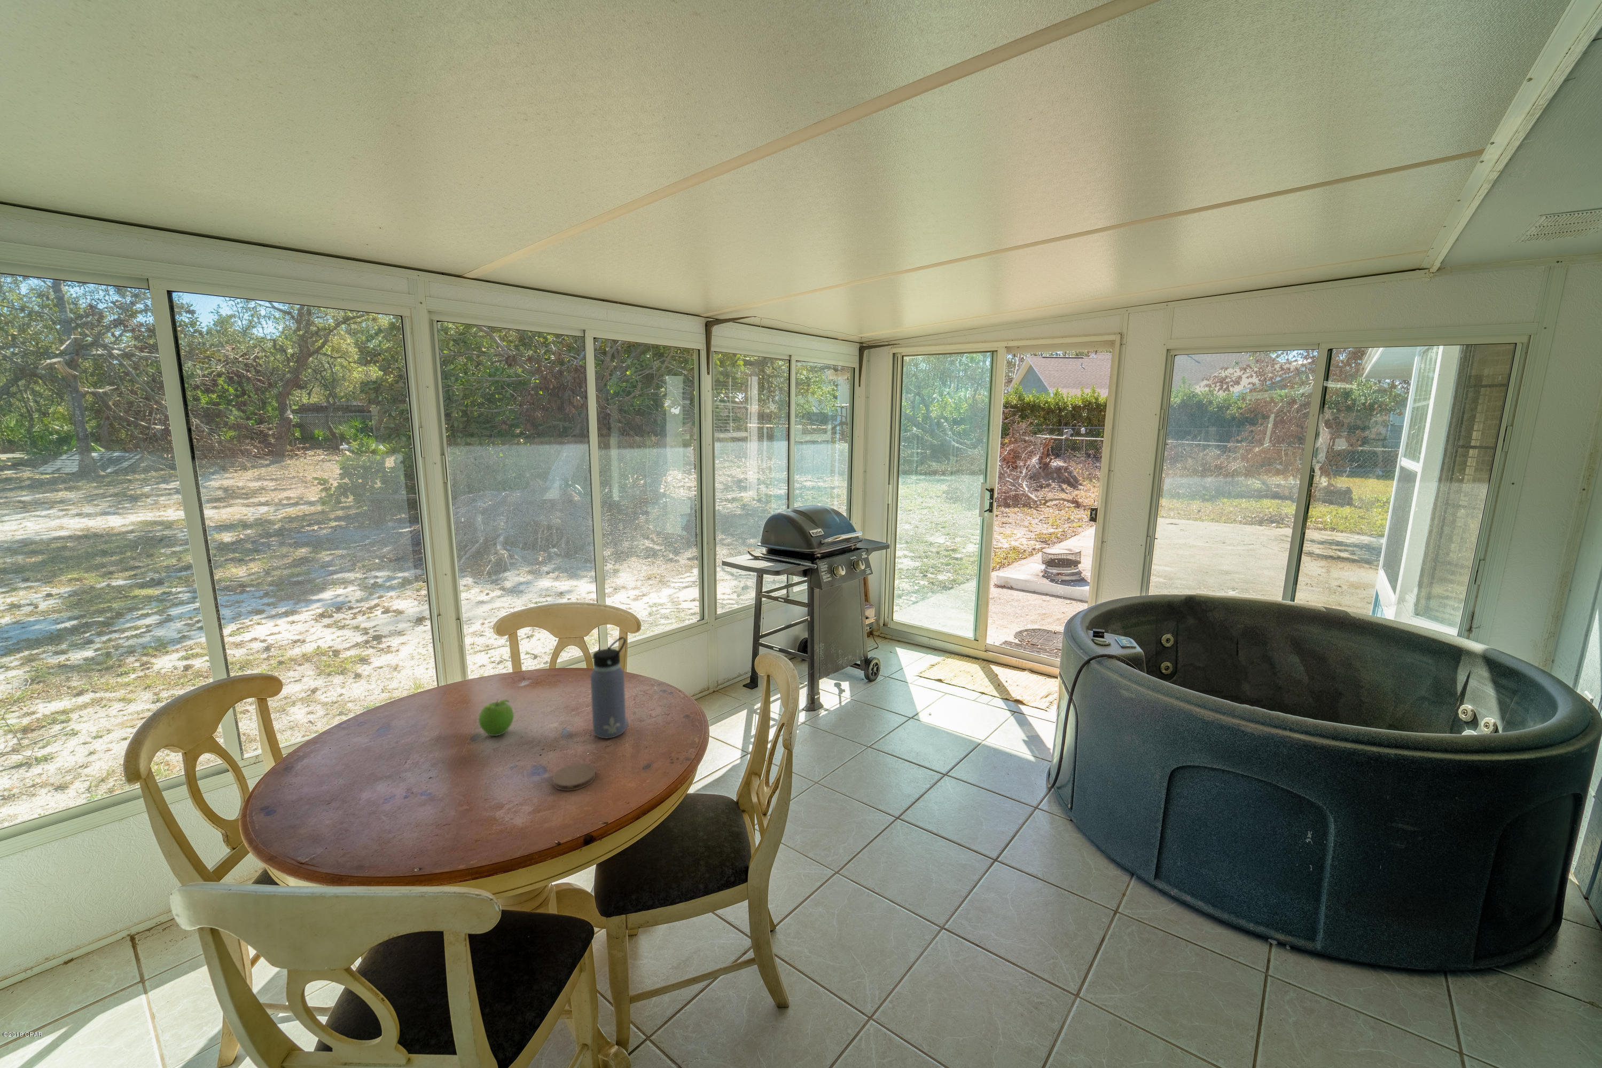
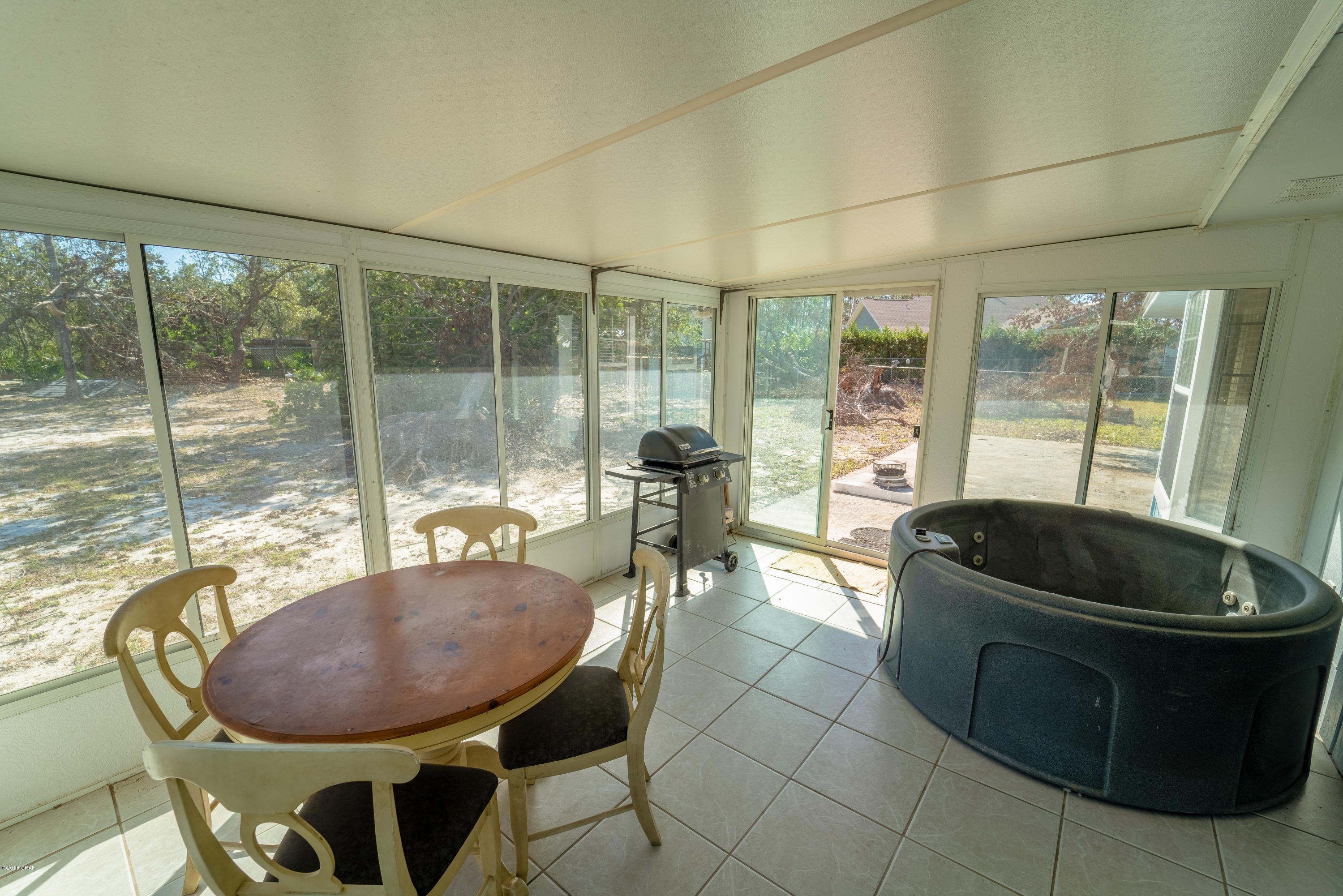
- water bottle (610, 685)
- fruit (496, 716)
- coaster (574, 777)
